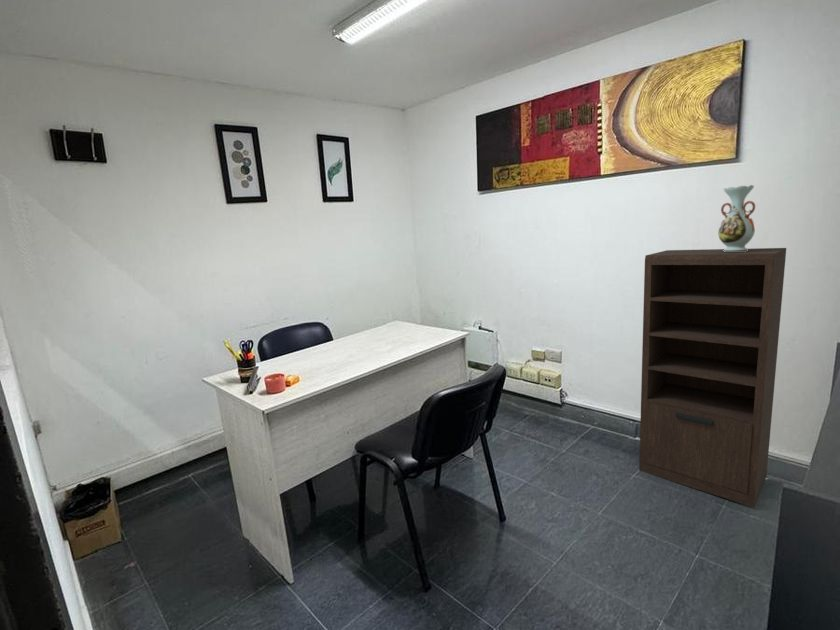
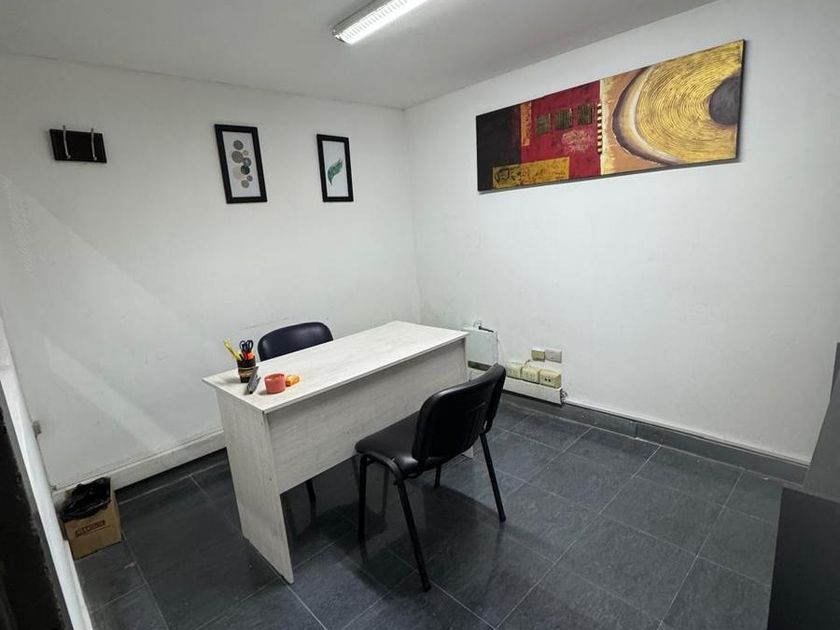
- vase (736, 219)
- shelving unit (706, 368)
